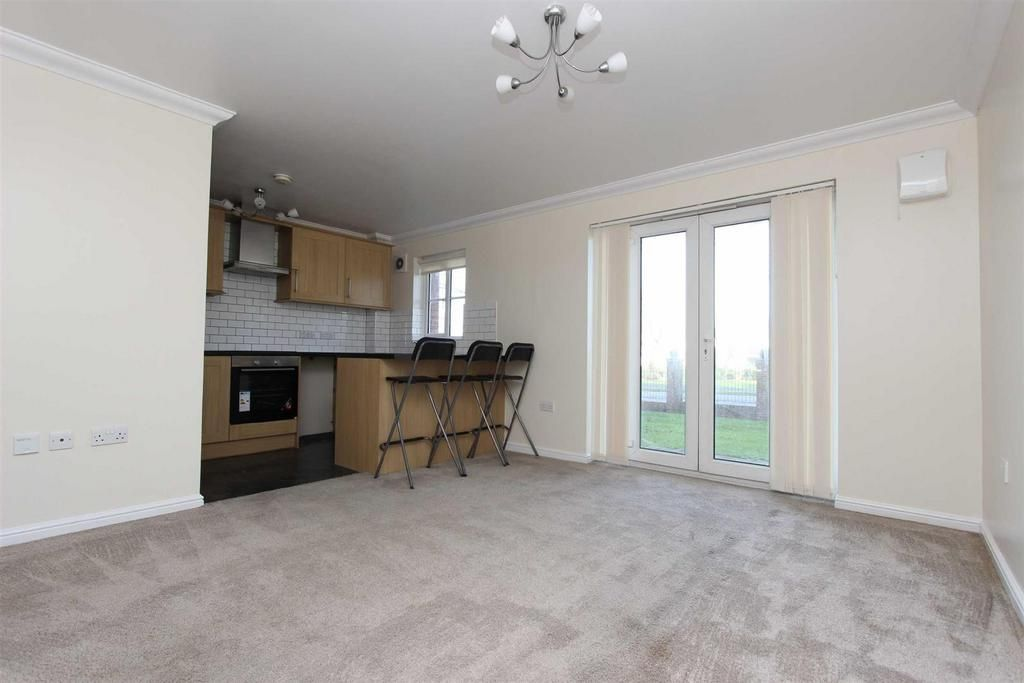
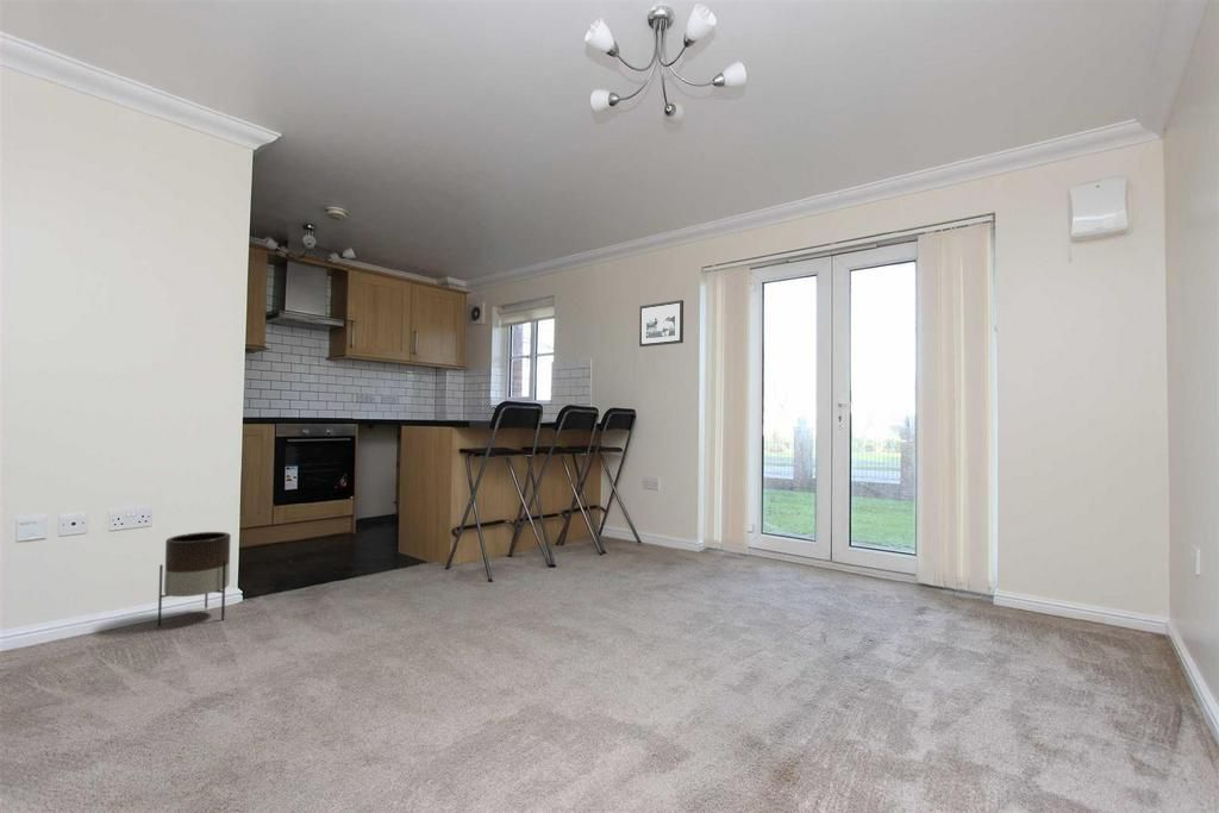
+ picture frame (661, 324)
+ planter (195, 577)
